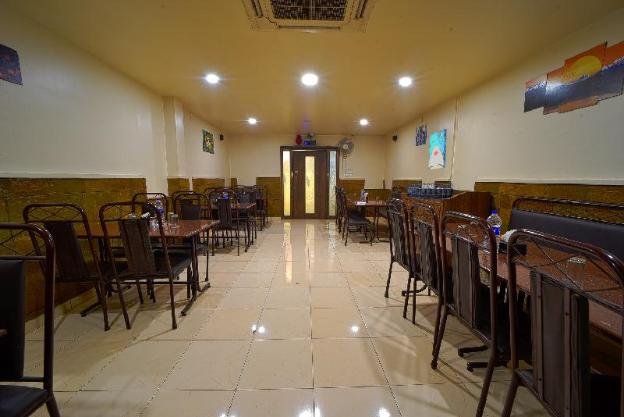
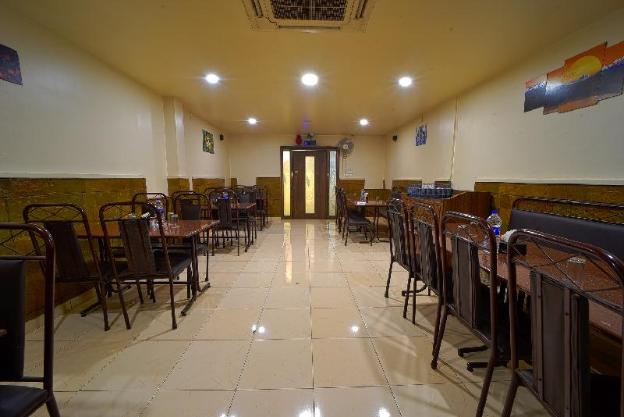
- wall art (437, 150)
